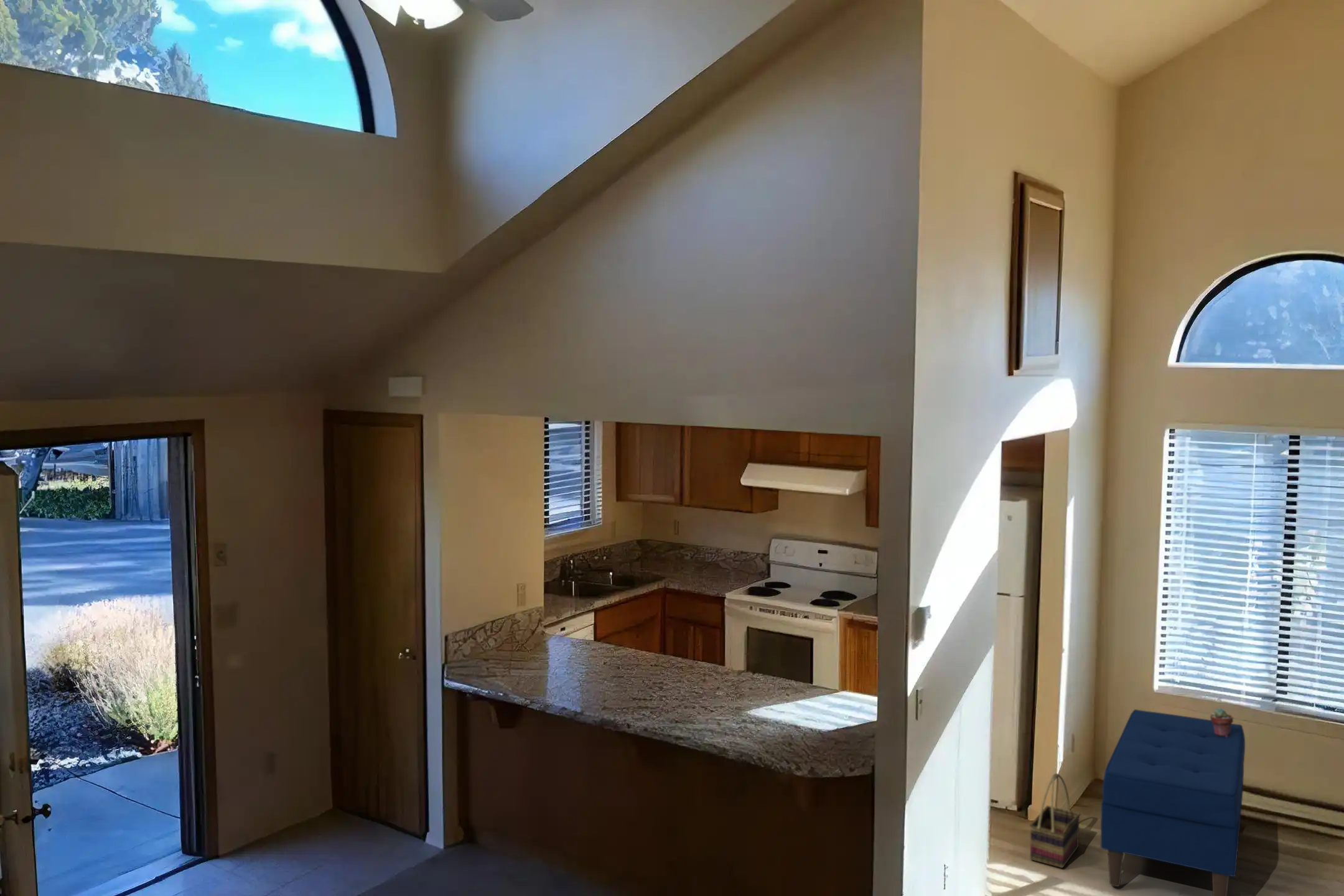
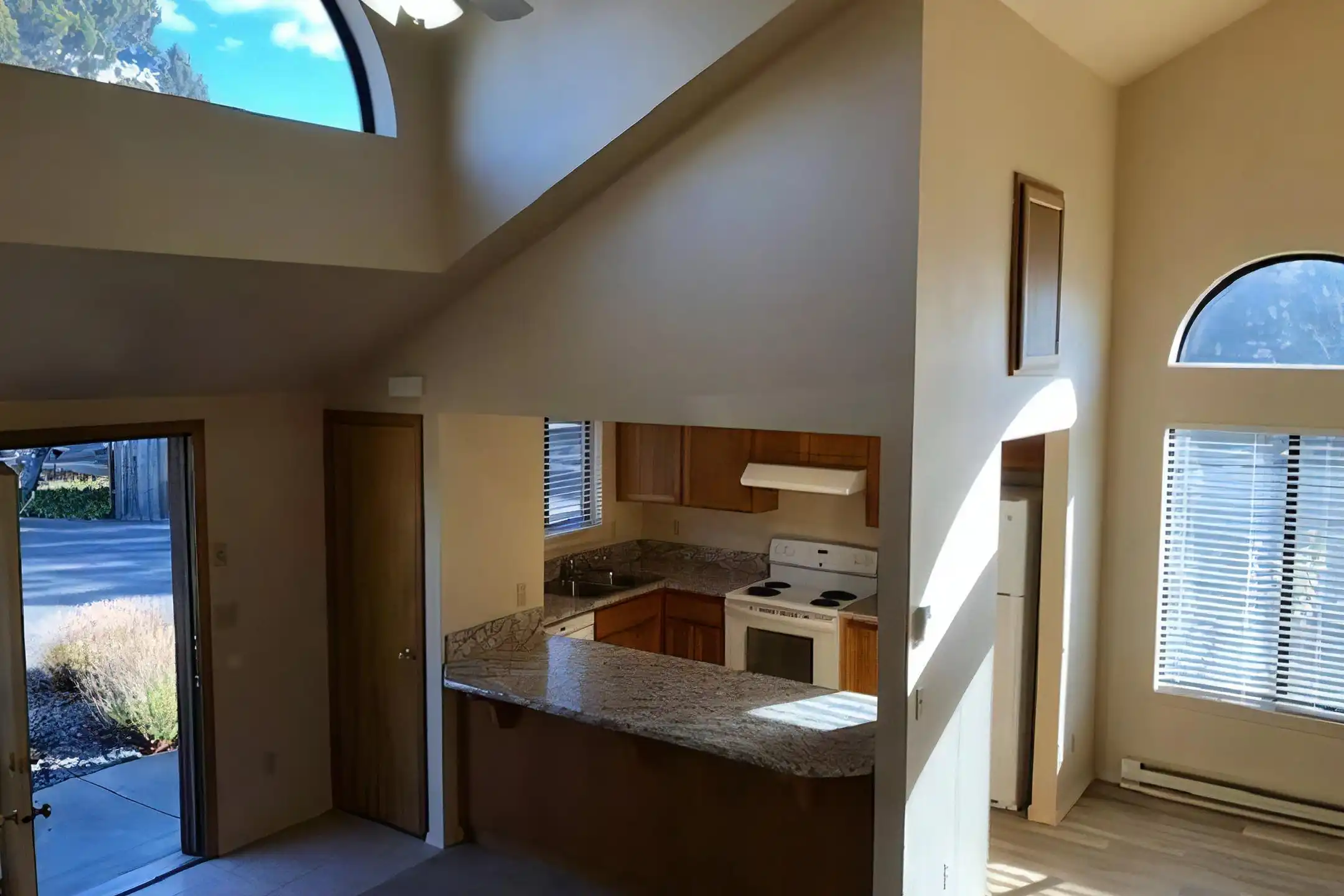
- potted succulent (1222, 721)
- basket (1055, 814)
- bench (1177, 799)
